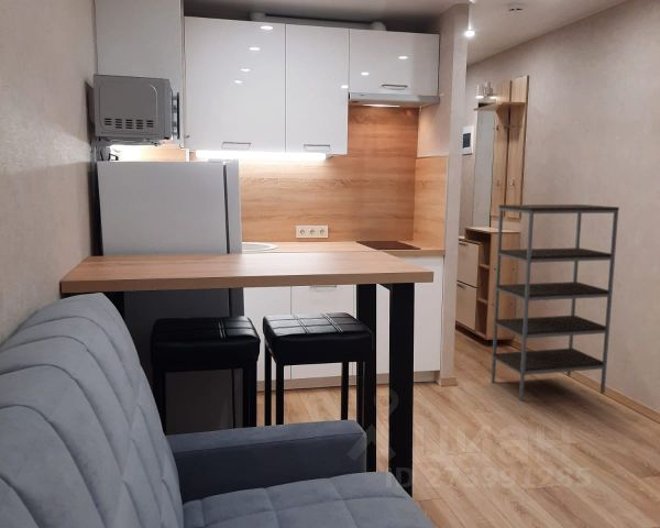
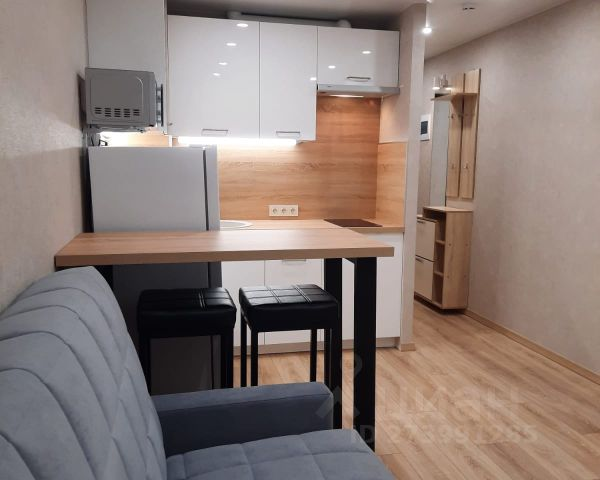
- shelving unit (551, 298)
